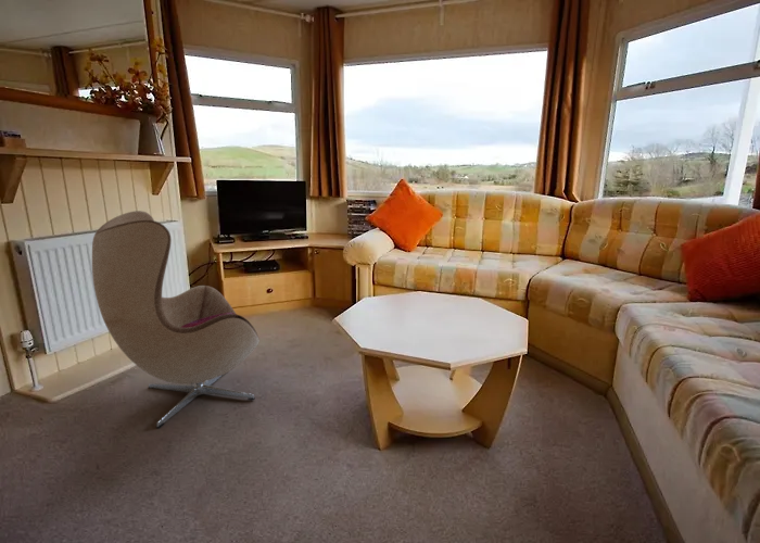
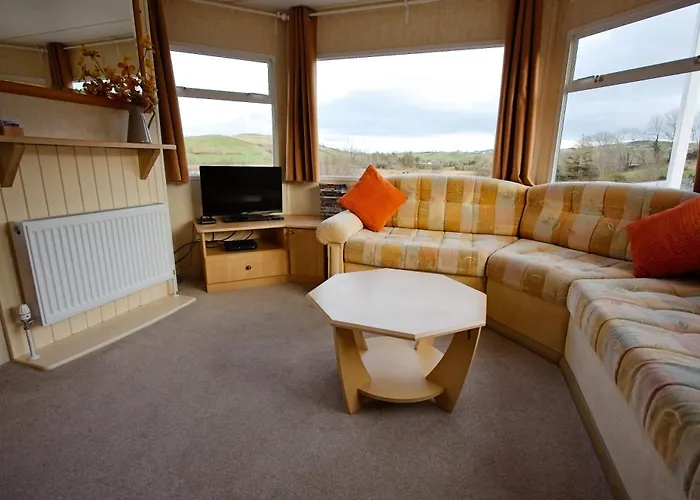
- armchair (181, 308)
